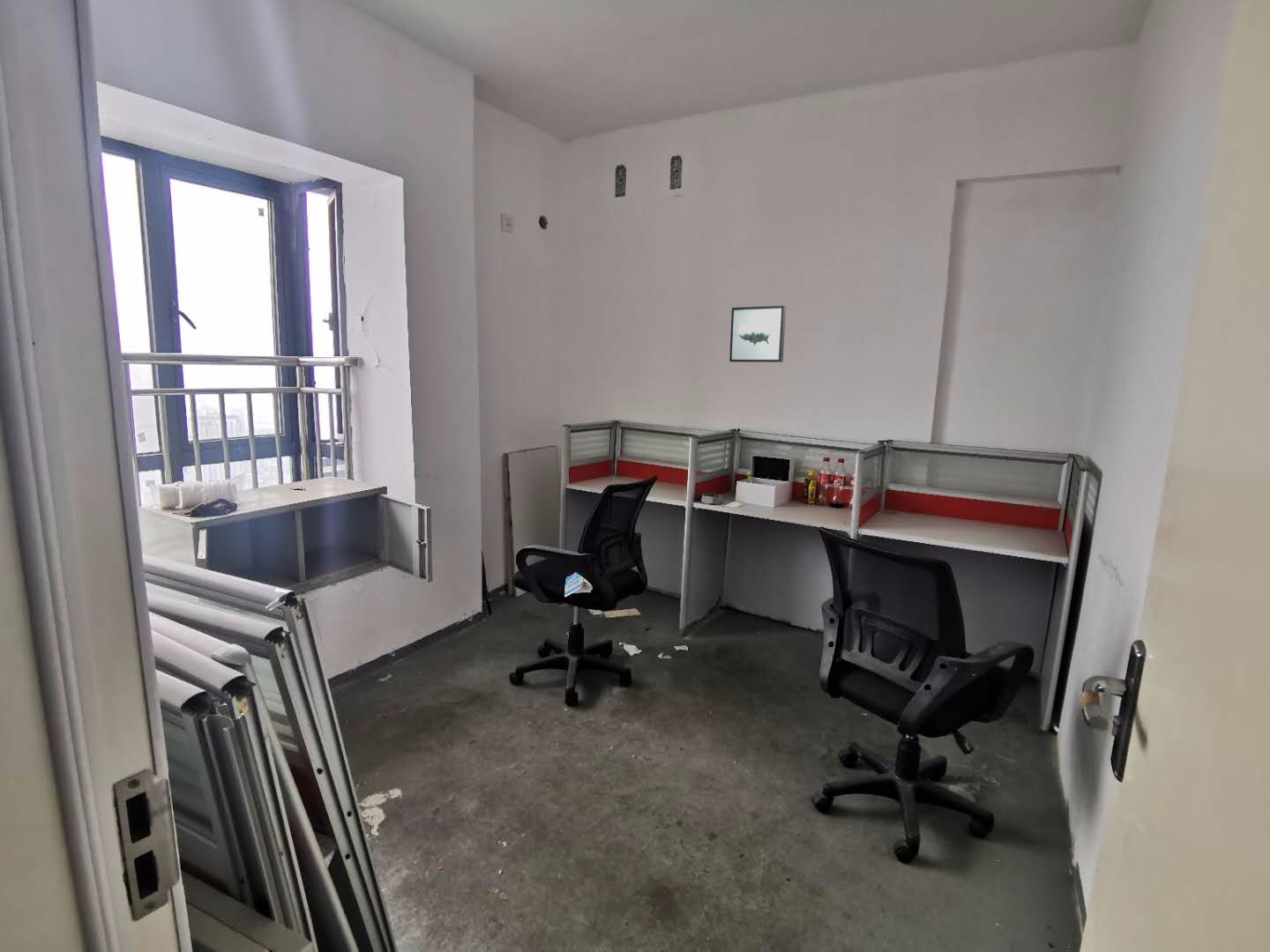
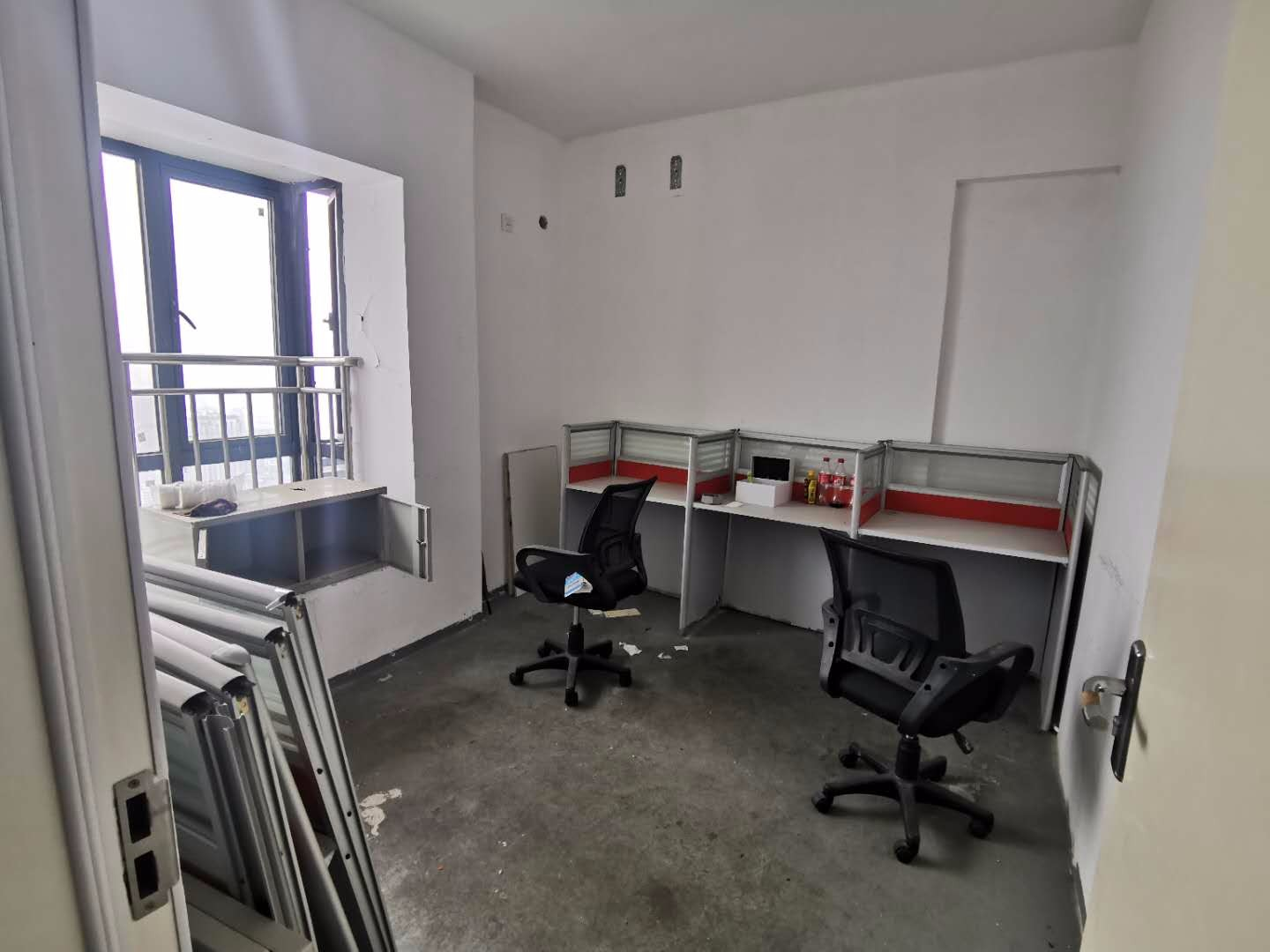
- wall art (757, 334)
